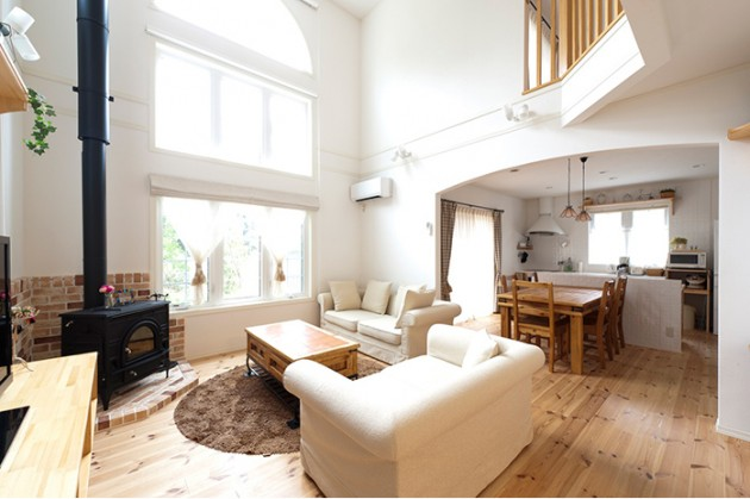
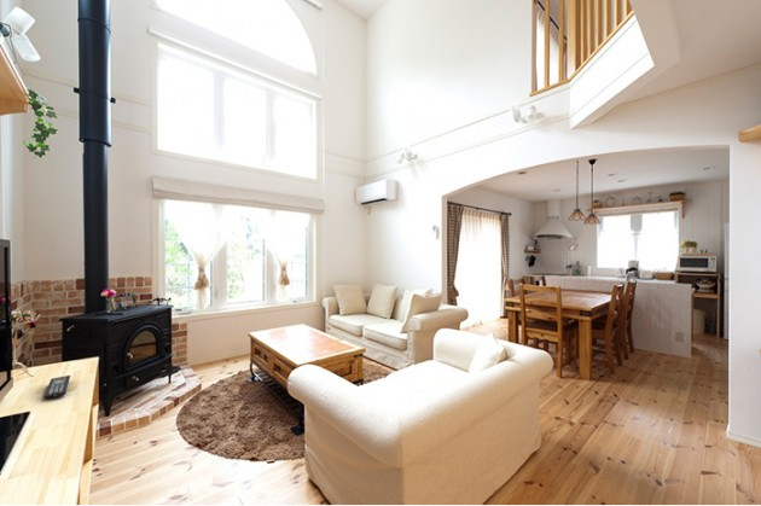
+ remote control (58, 385)
